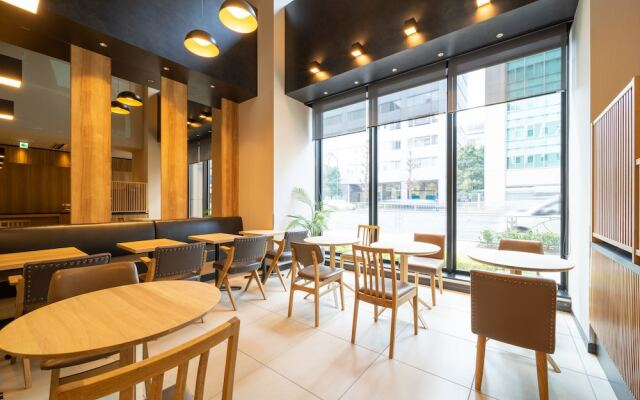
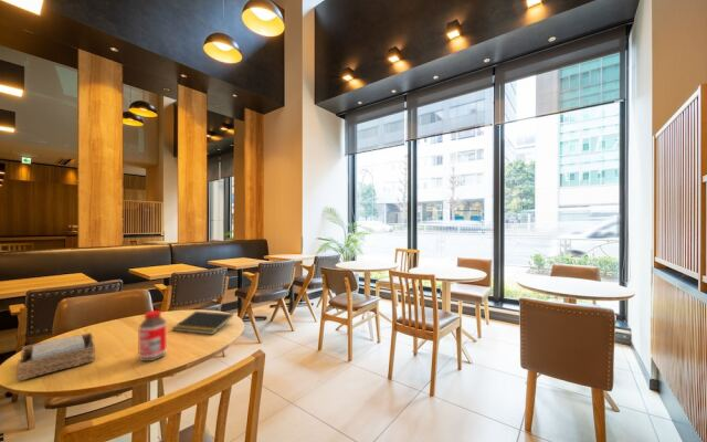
+ napkin holder (59, 351)
+ notepad (203, 322)
+ bottle (152, 334)
